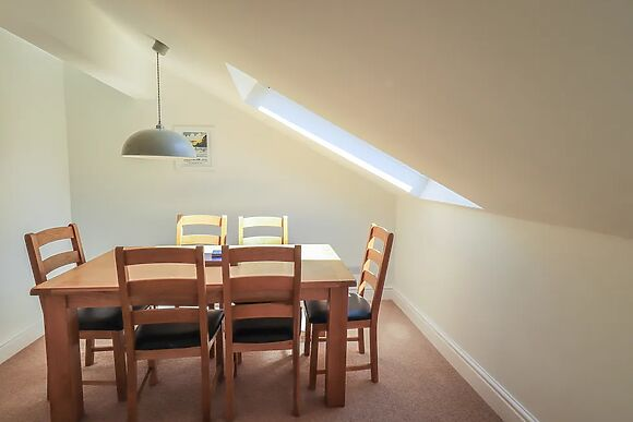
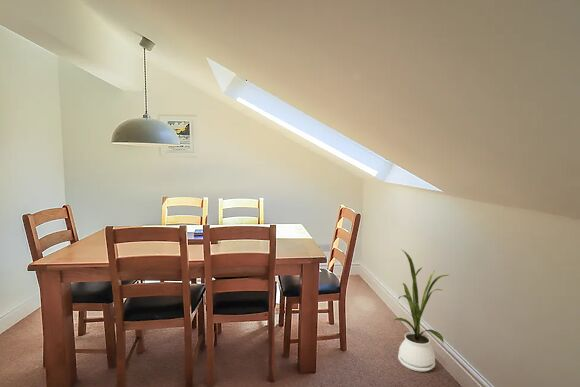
+ house plant (417, 309)
